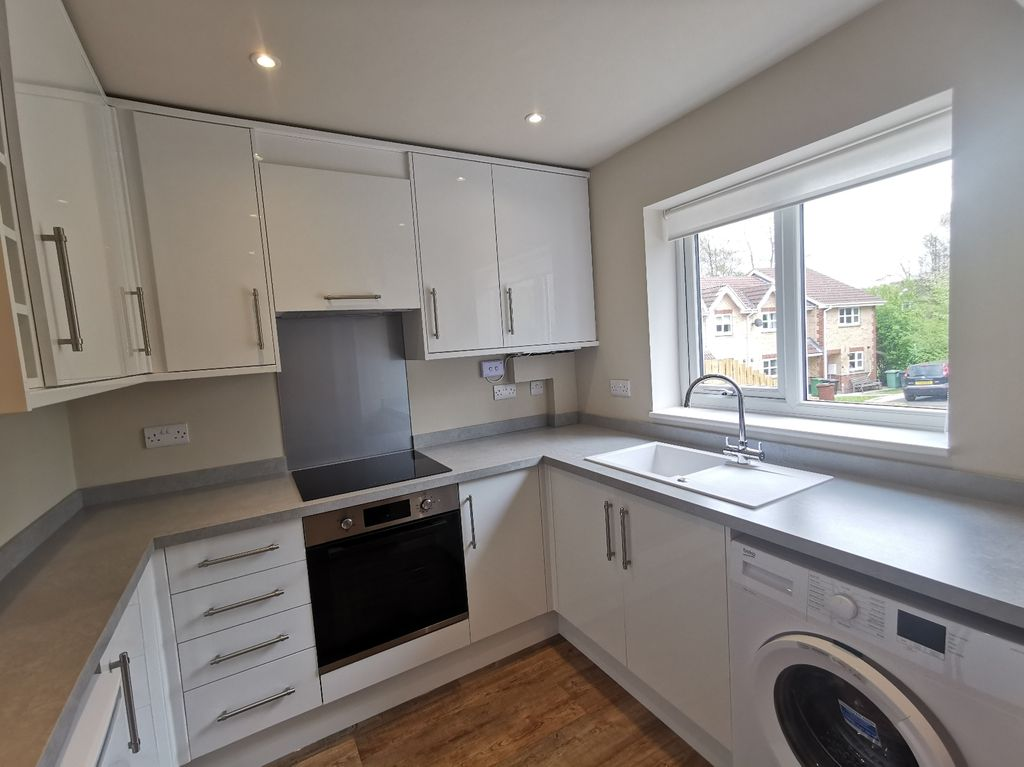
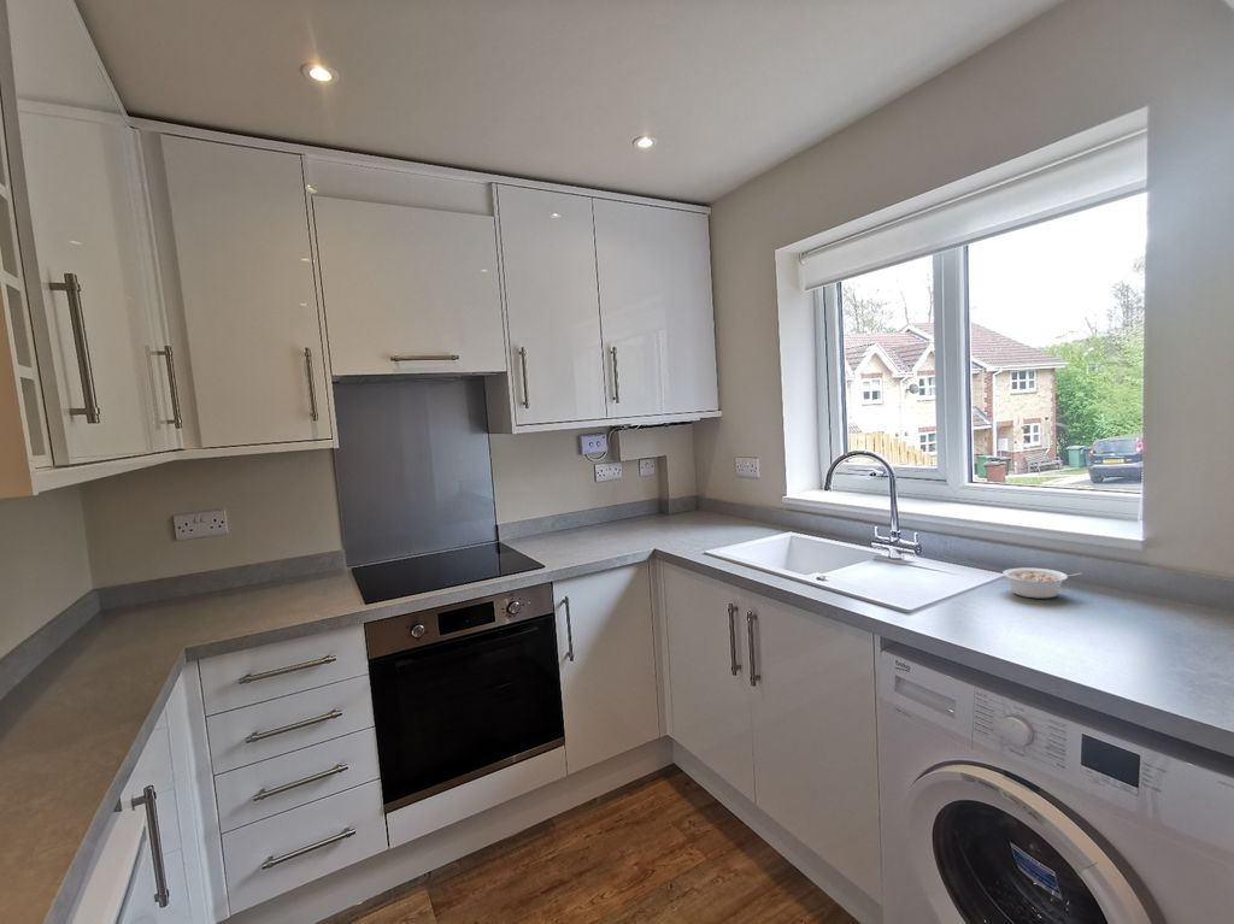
+ legume (1036, 581)
